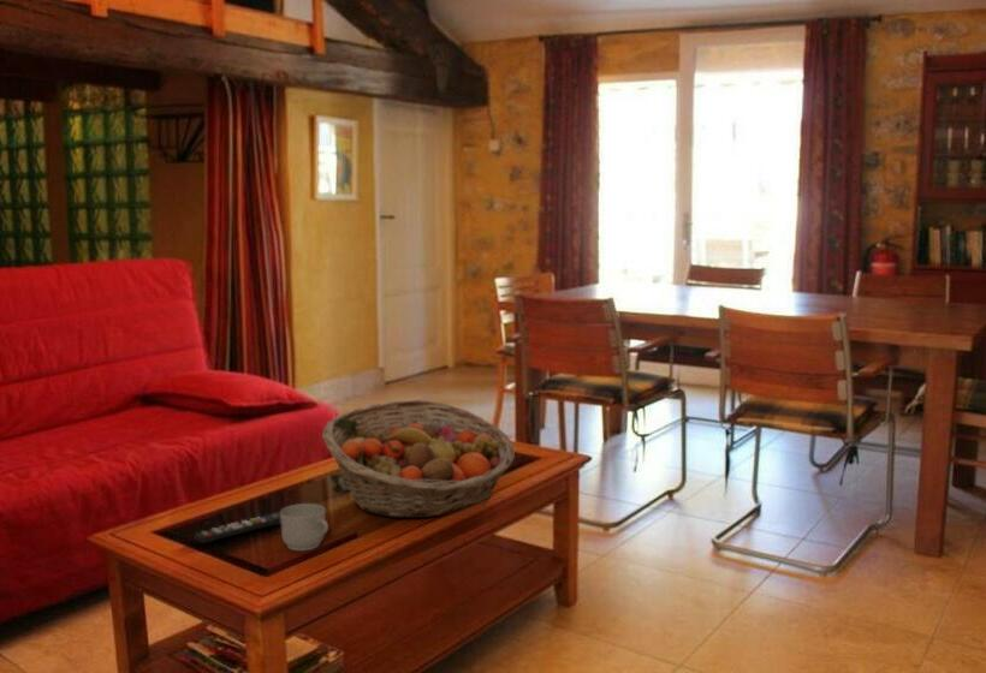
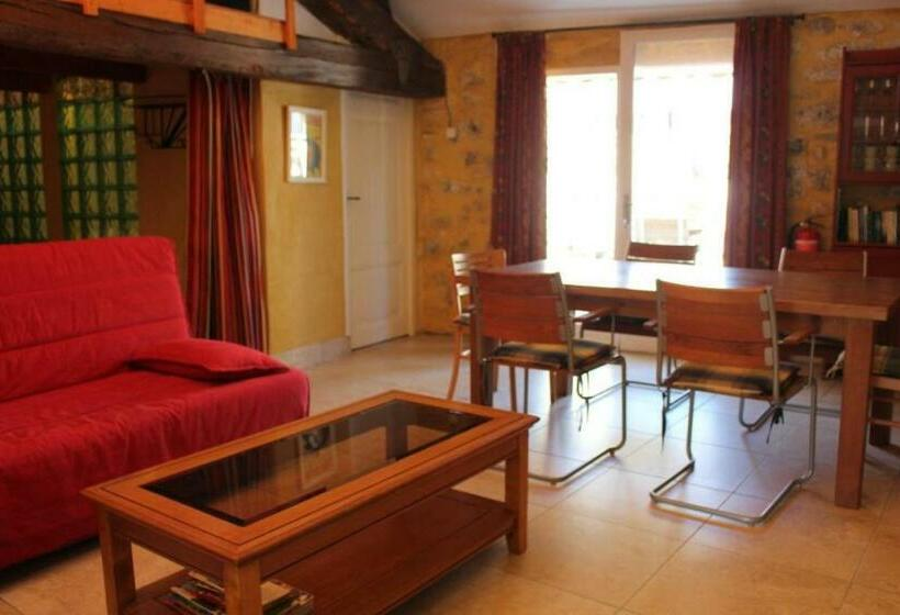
- remote control (246, 526)
- fruit basket (420, 455)
- mug (307, 529)
